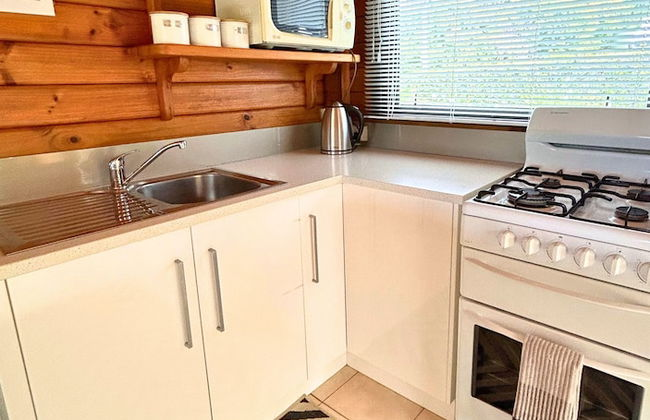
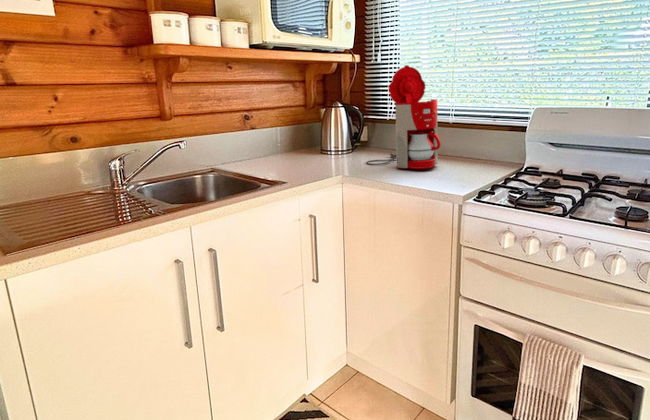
+ coffee maker (399, 116)
